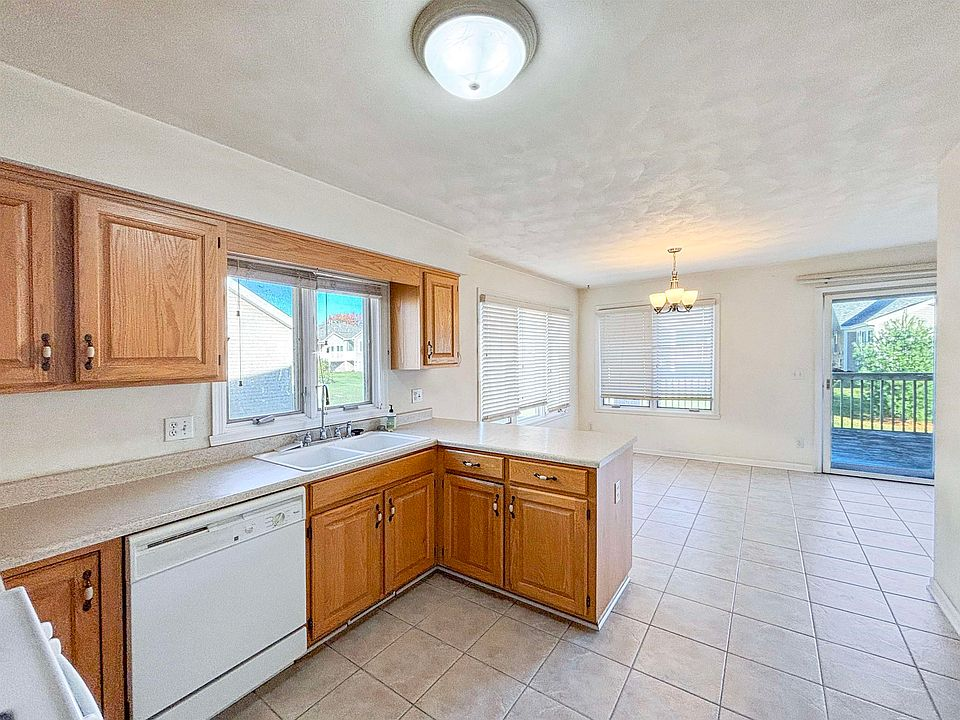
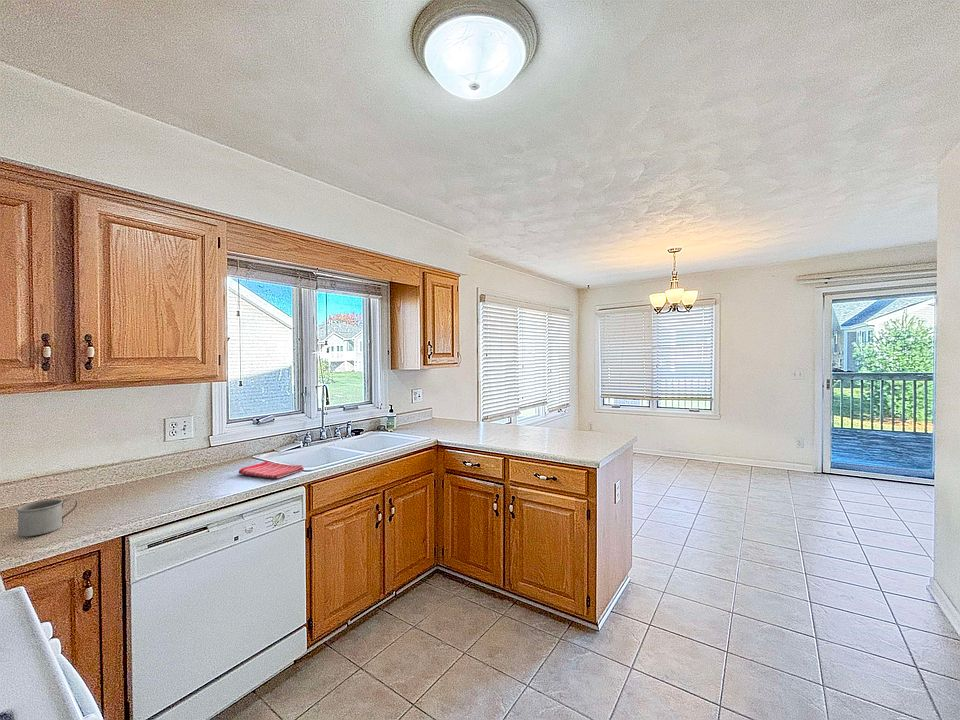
+ mug (44, 516)
+ dish towel (271, 469)
